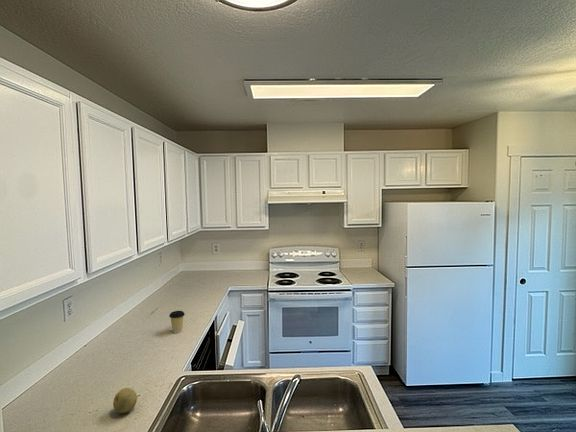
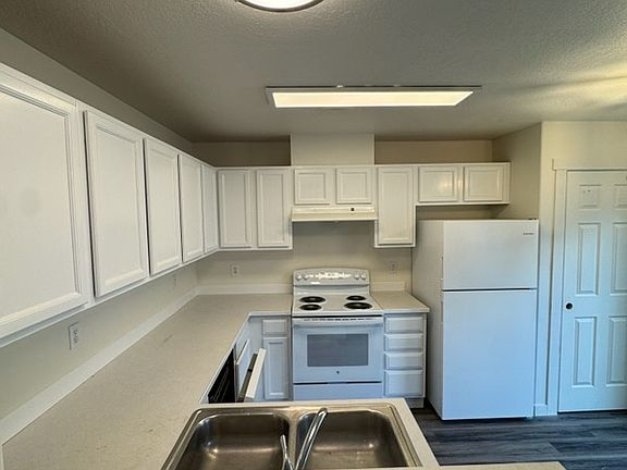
- coffee cup (177, 321)
- fruit (125, 400)
